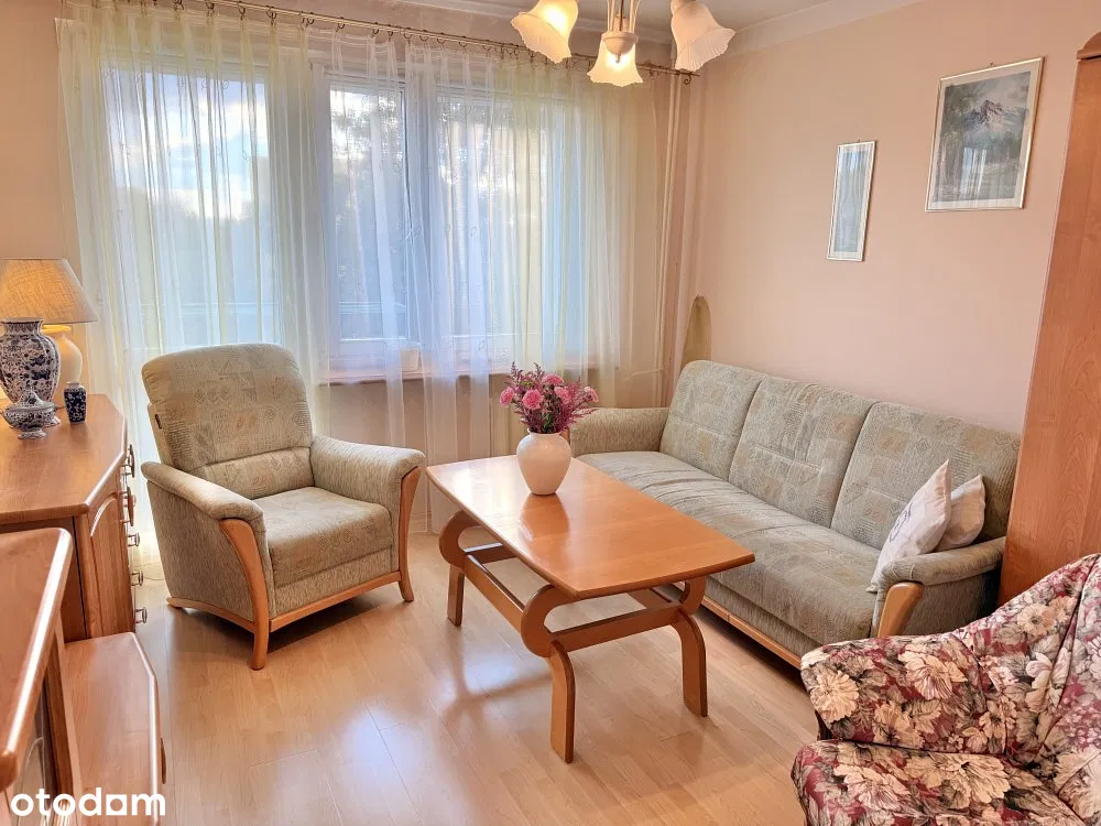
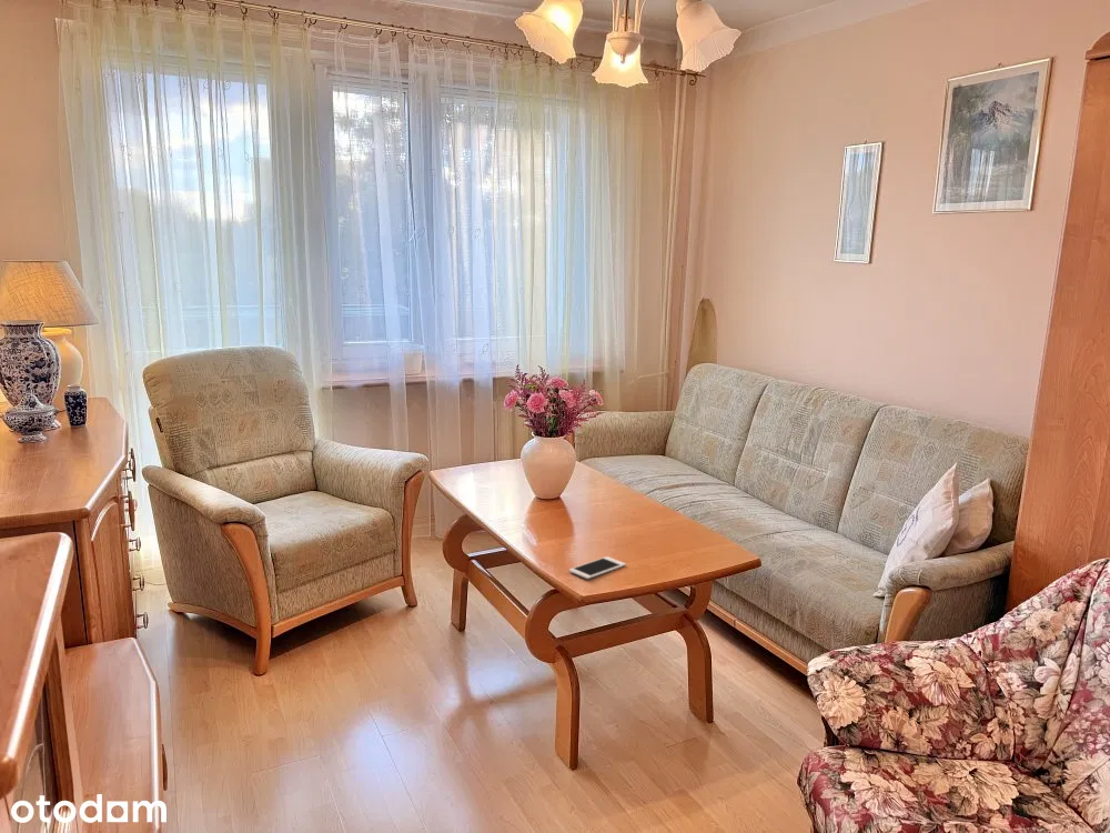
+ cell phone (597, 566)
